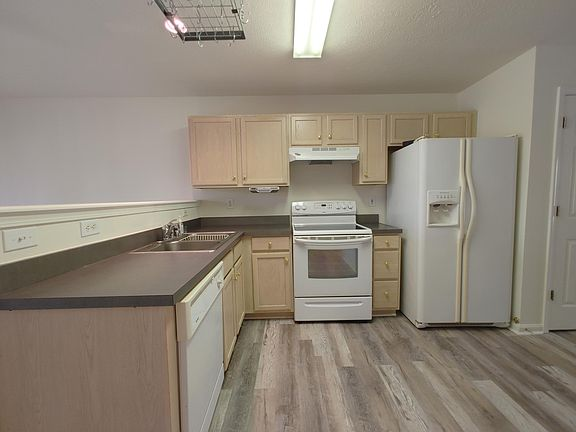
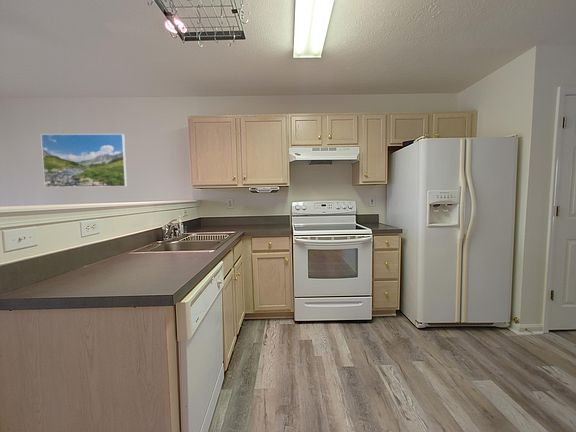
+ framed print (84, 160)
